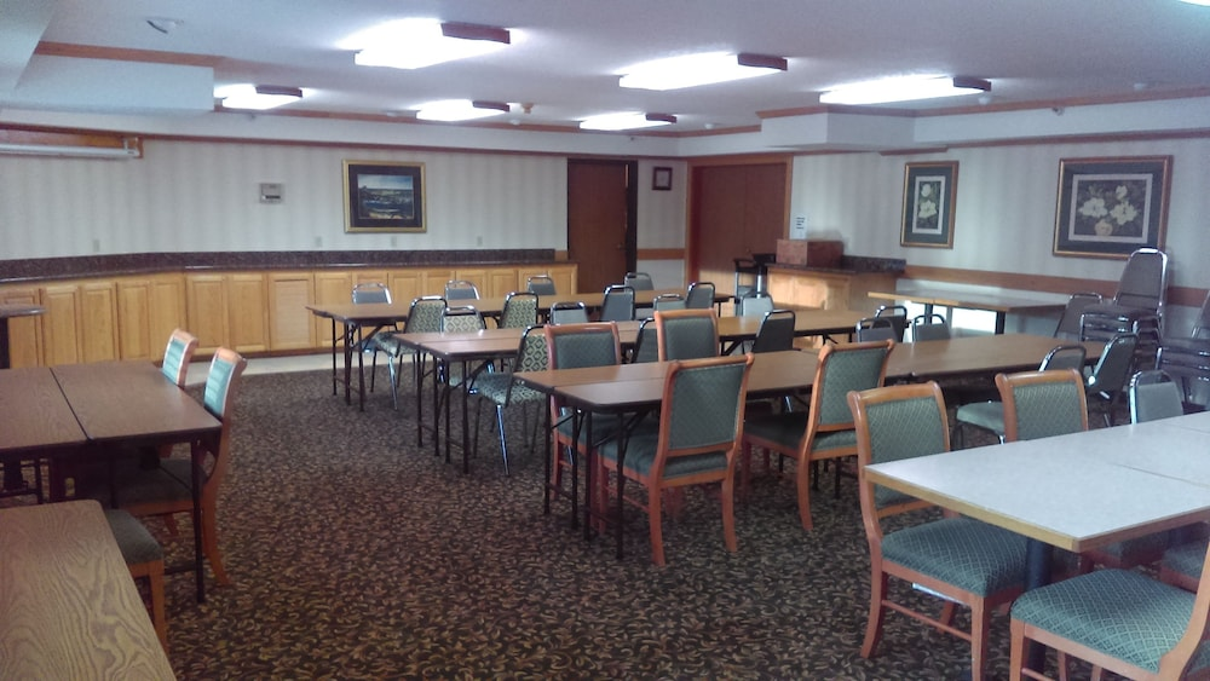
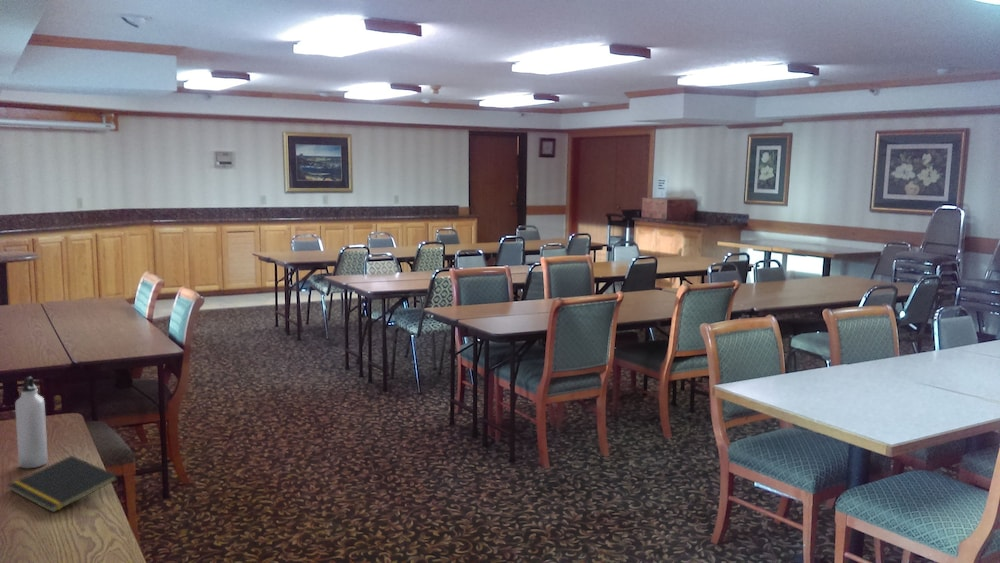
+ water bottle (30, 421)
+ notepad (63, 482)
